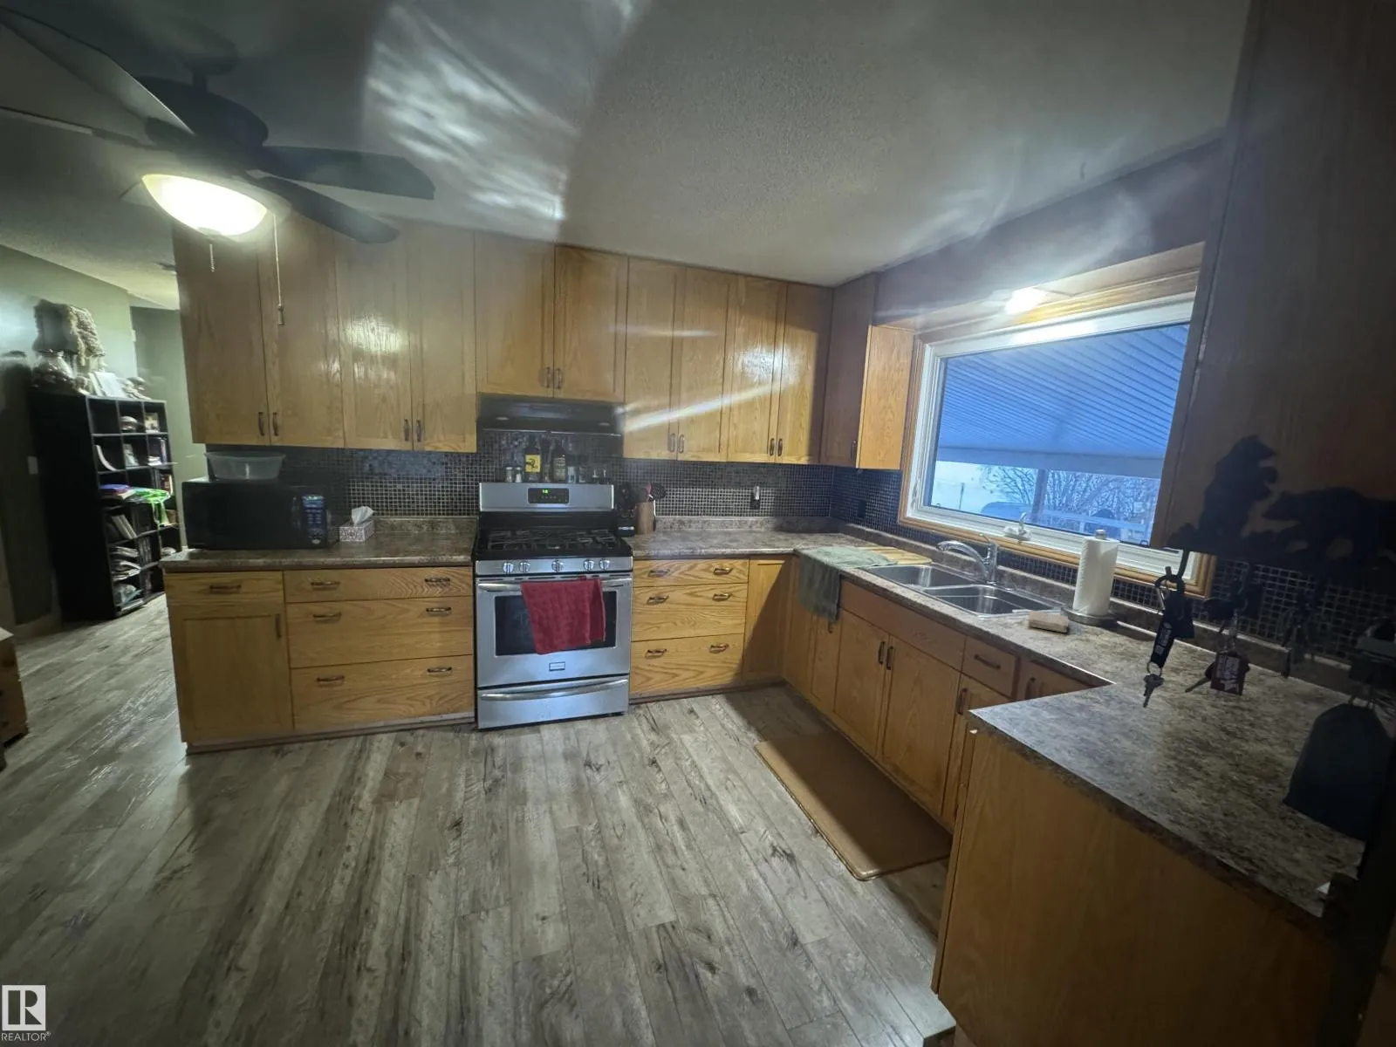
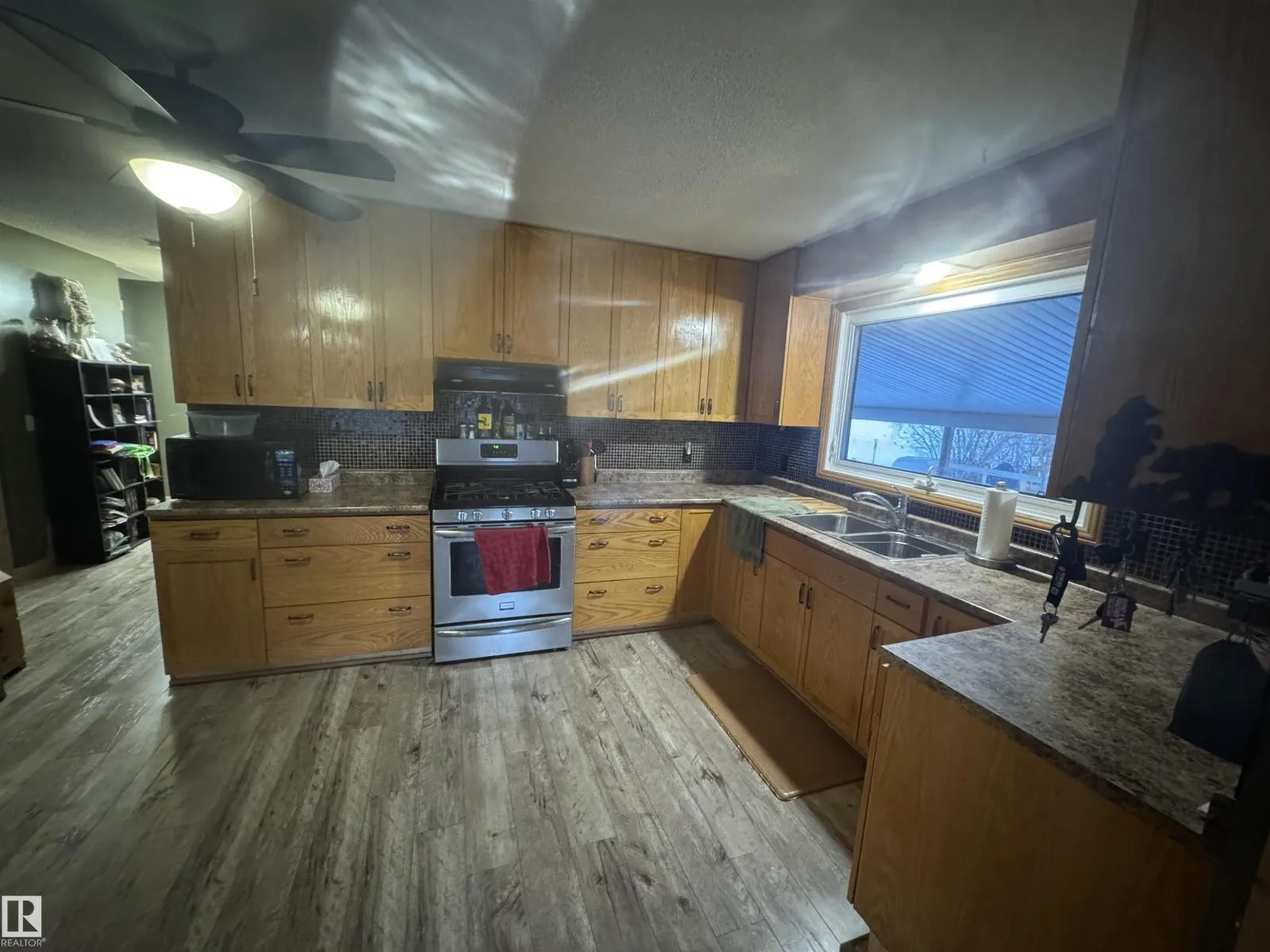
- washcloth (1048, 619)
